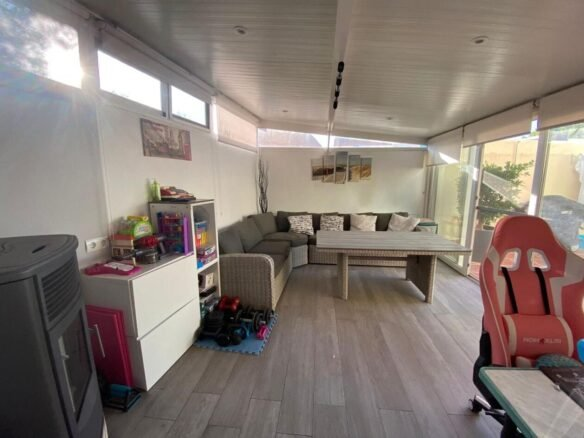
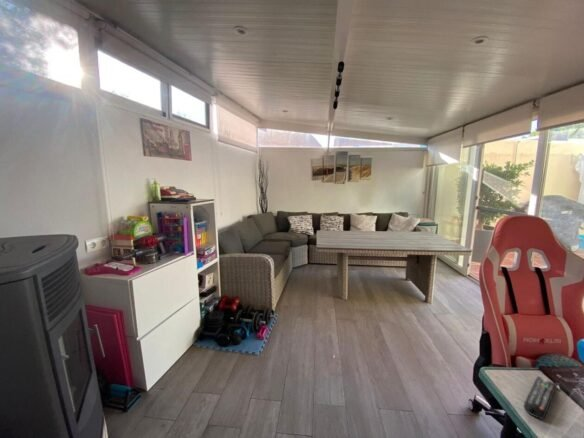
+ remote control (541, 395)
